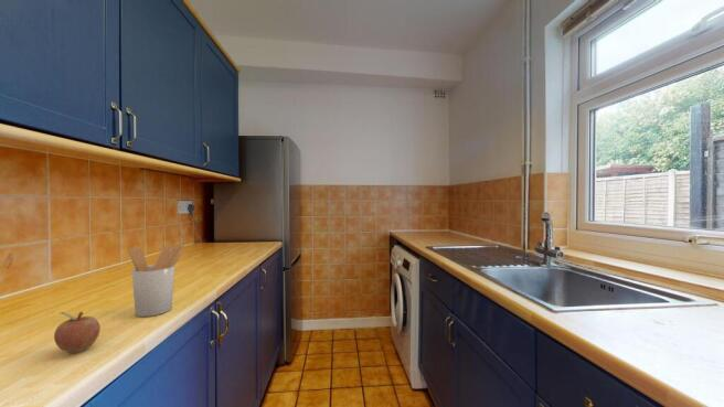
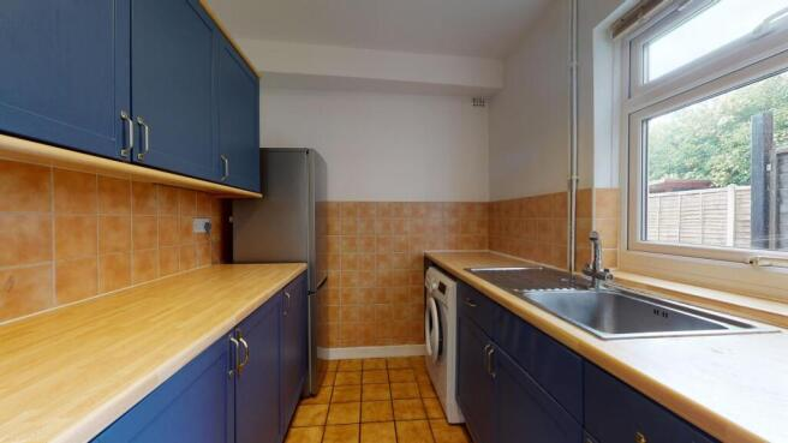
- utensil holder (160, 276)
- fruit (77, 330)
